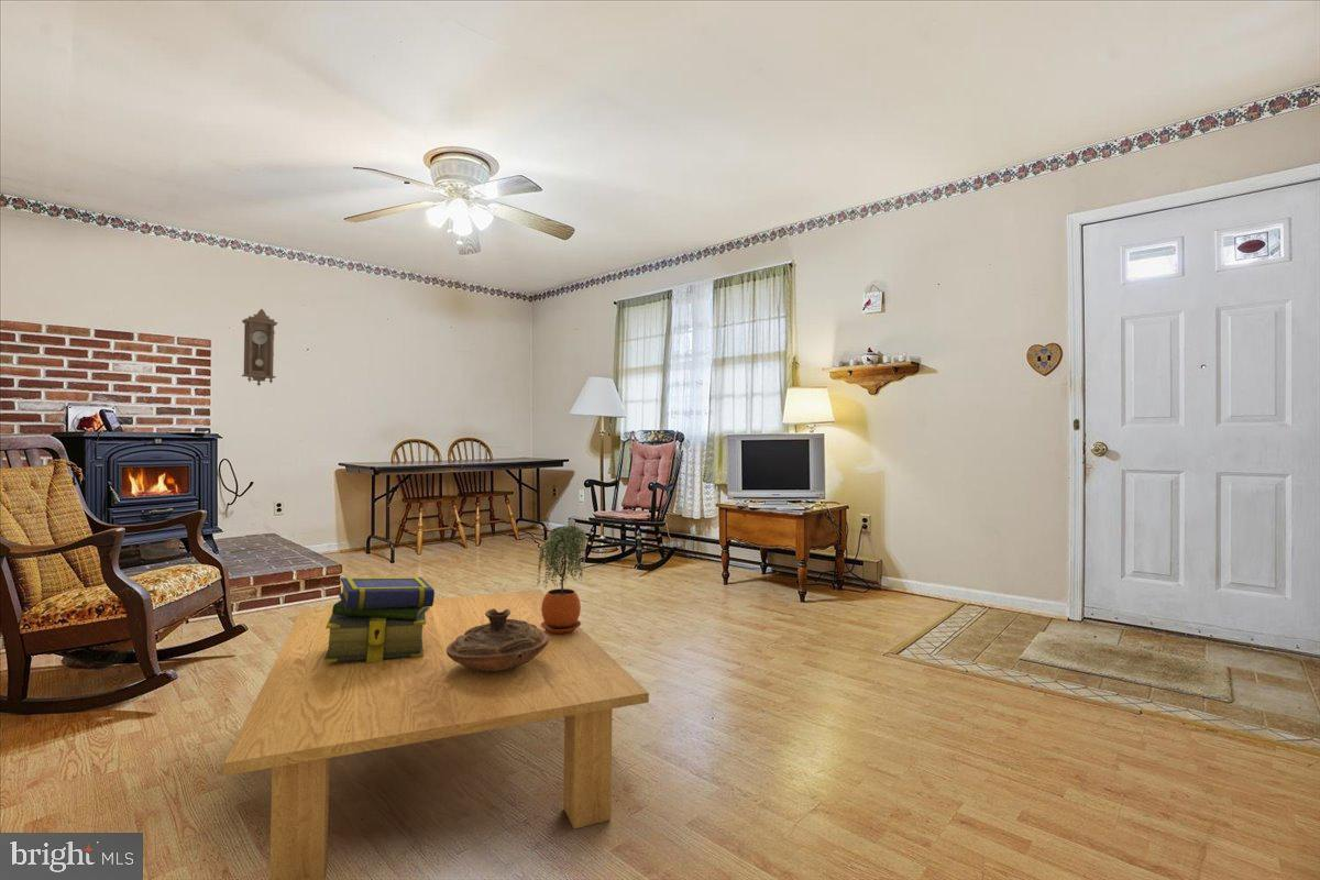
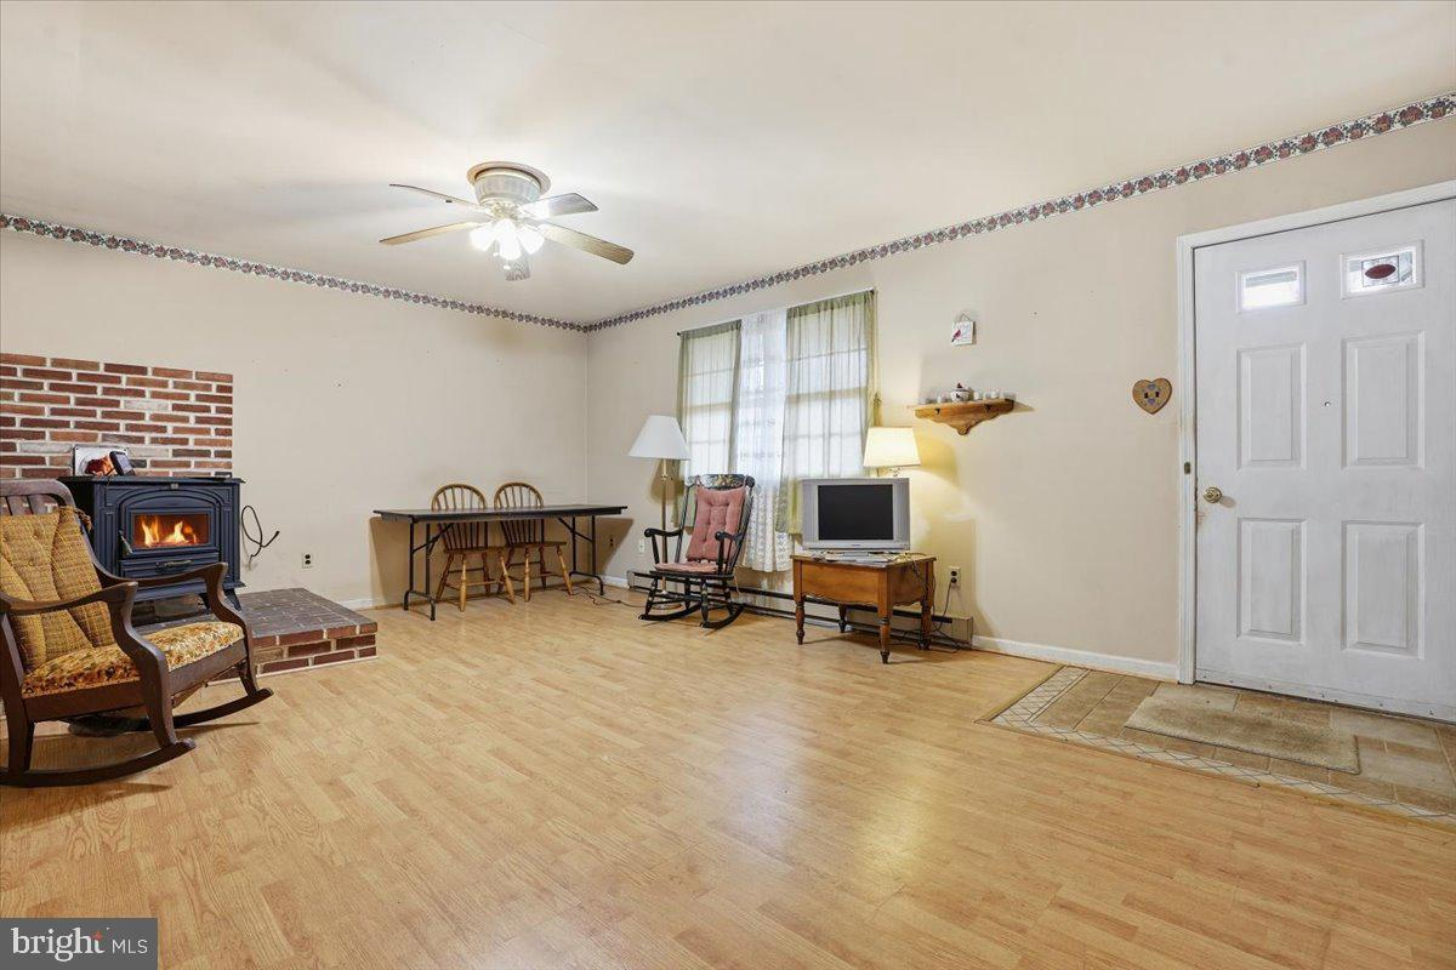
- stack of books (382, 613)
- decorative bowl (498, 637)
- coffee table (441, 698)
- pendulum clock (258, 348)
- potted plant (561, 576)
